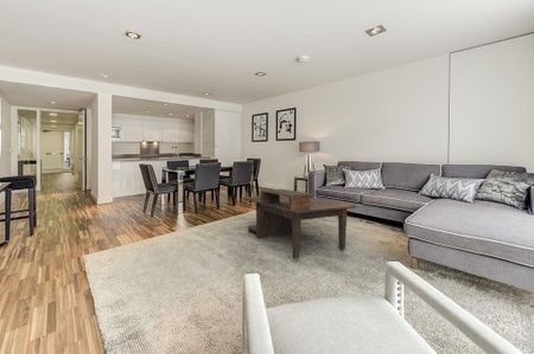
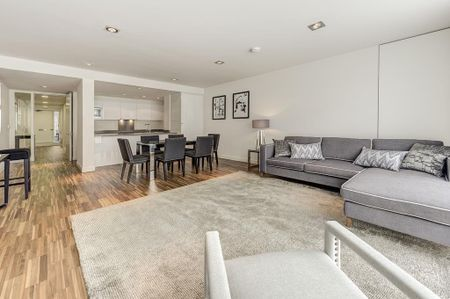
- coffee table (291, 214)
